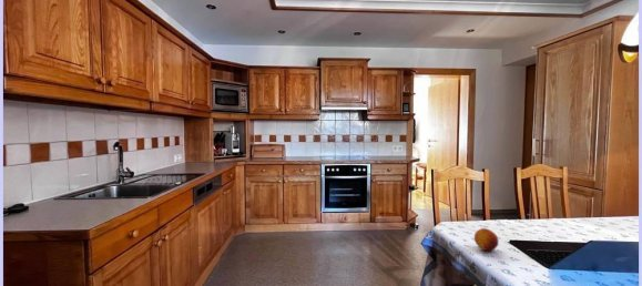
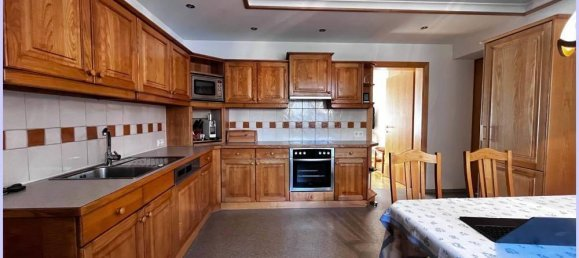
- fruit (486, 238)
